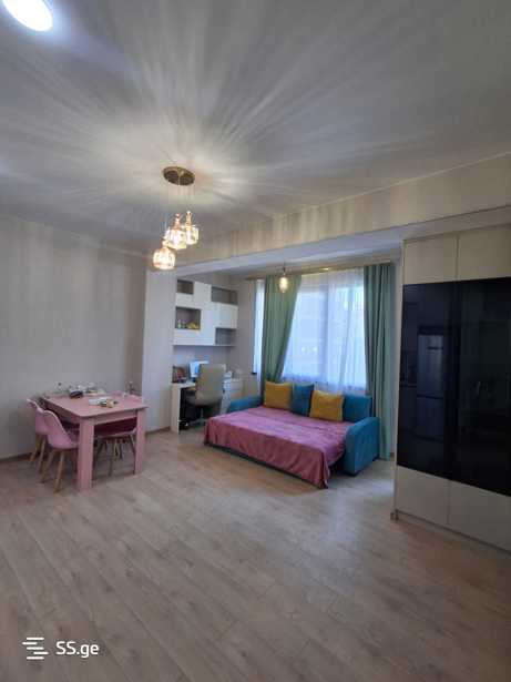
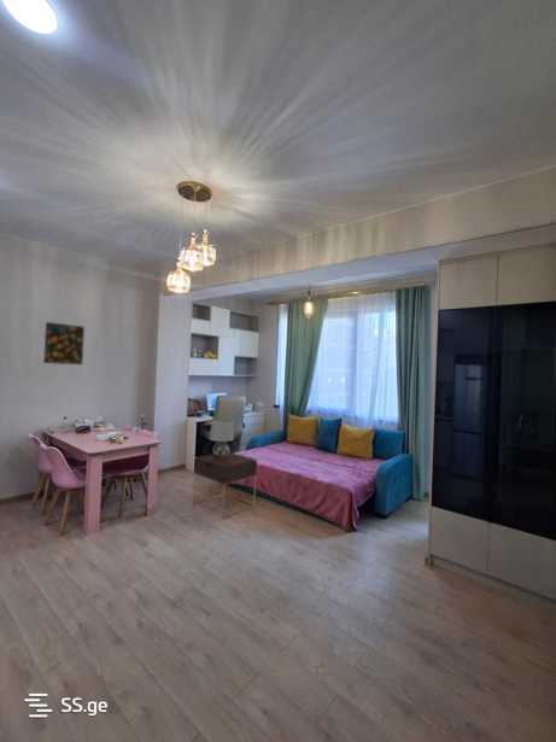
+ table lamp (221, 438)
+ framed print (64, 344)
+ nightstand (224, 481)
